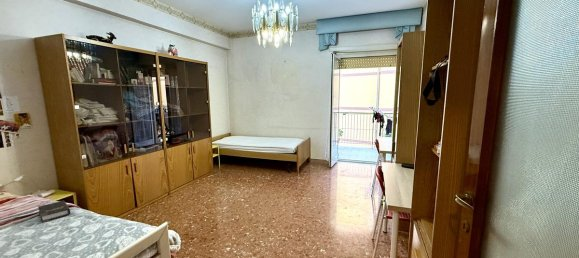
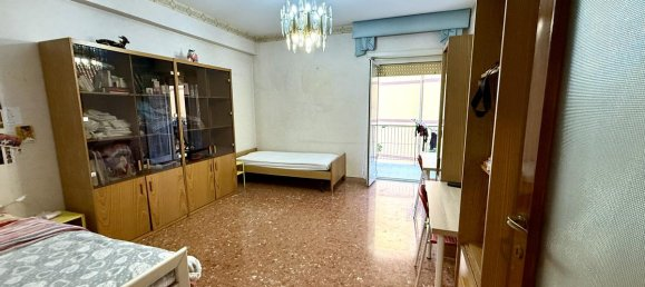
- hardback book (54, 210)
